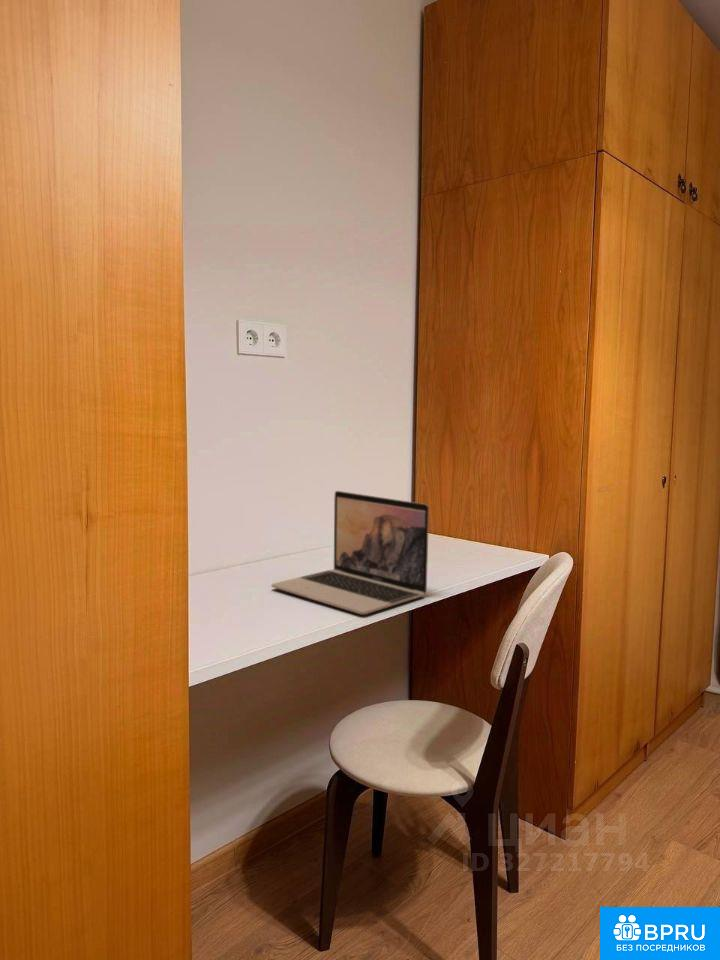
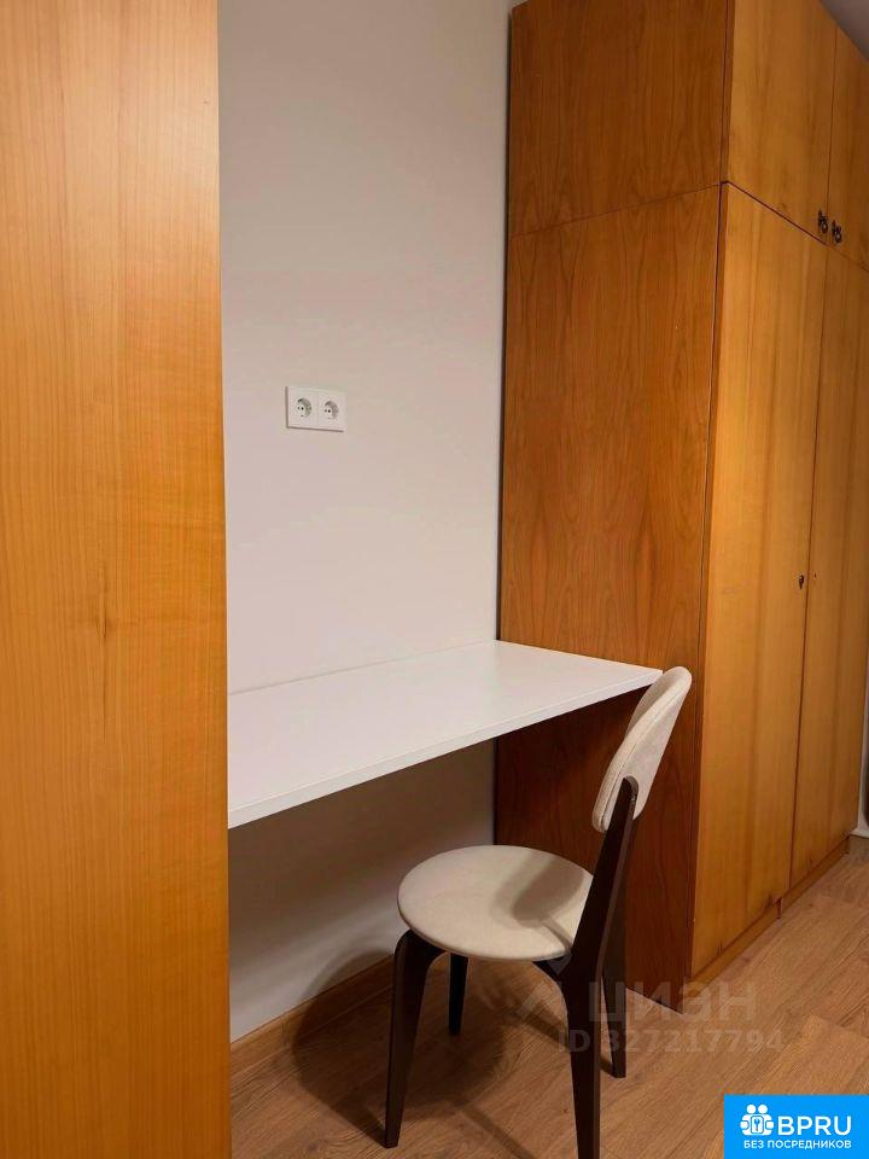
- laptop (348, 547)
